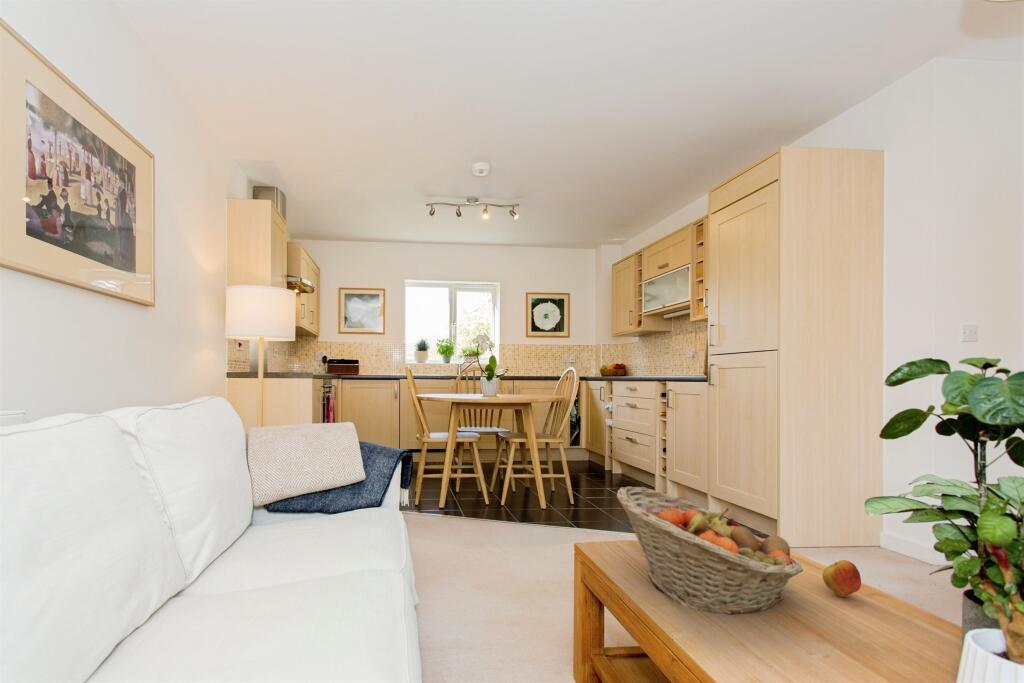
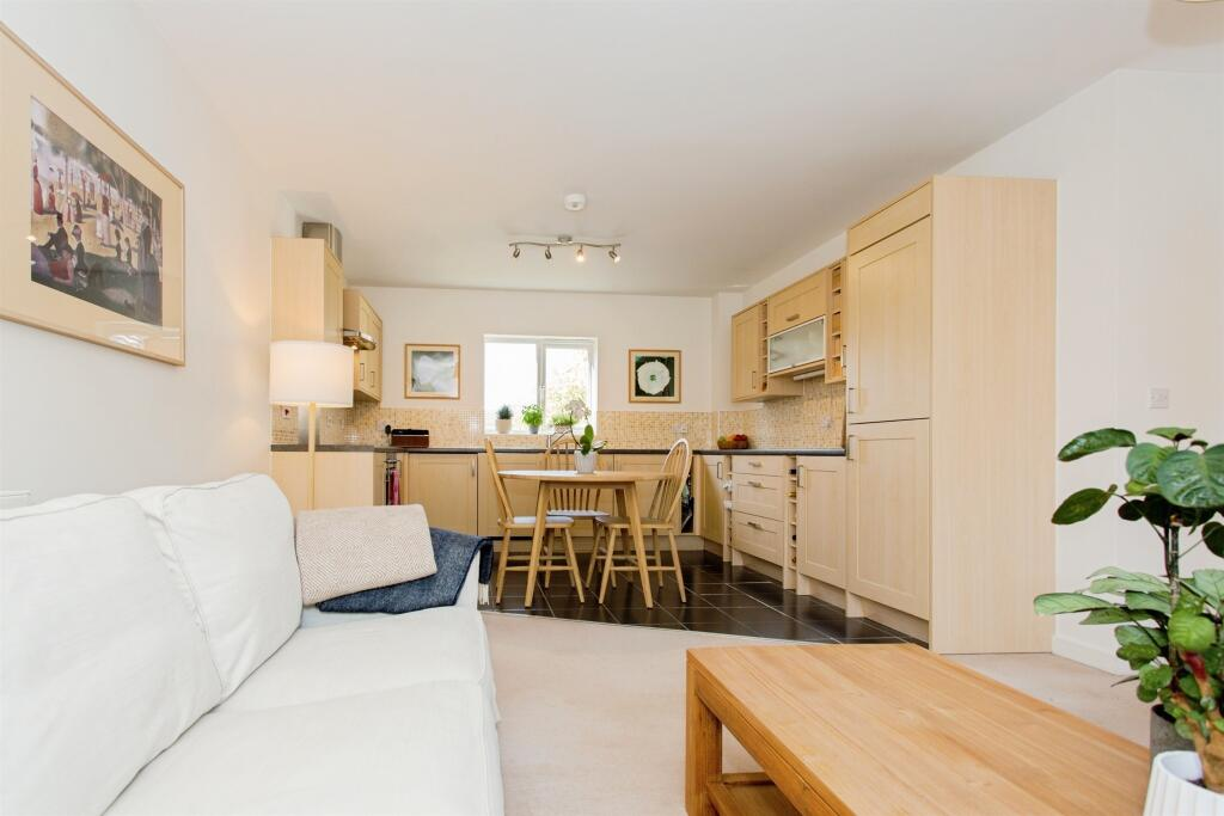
- fruit basket (701, 541)
- apple (841, 577)
